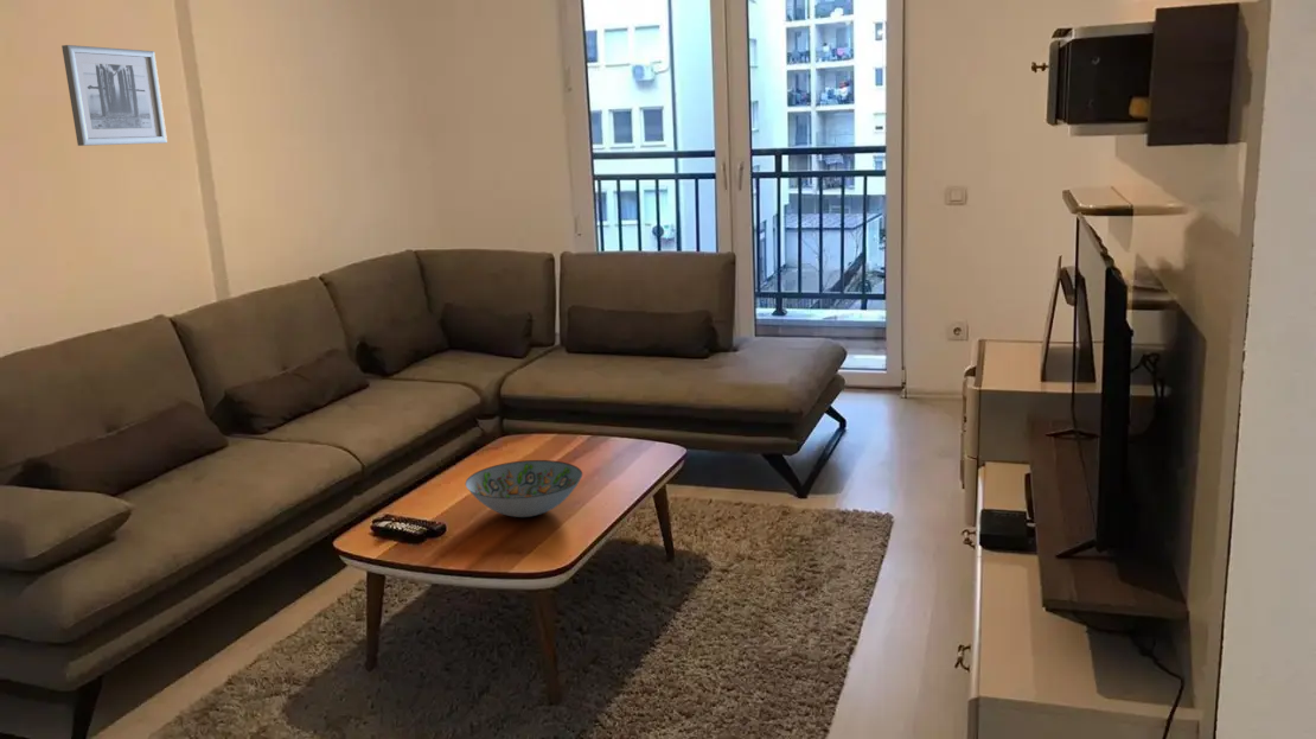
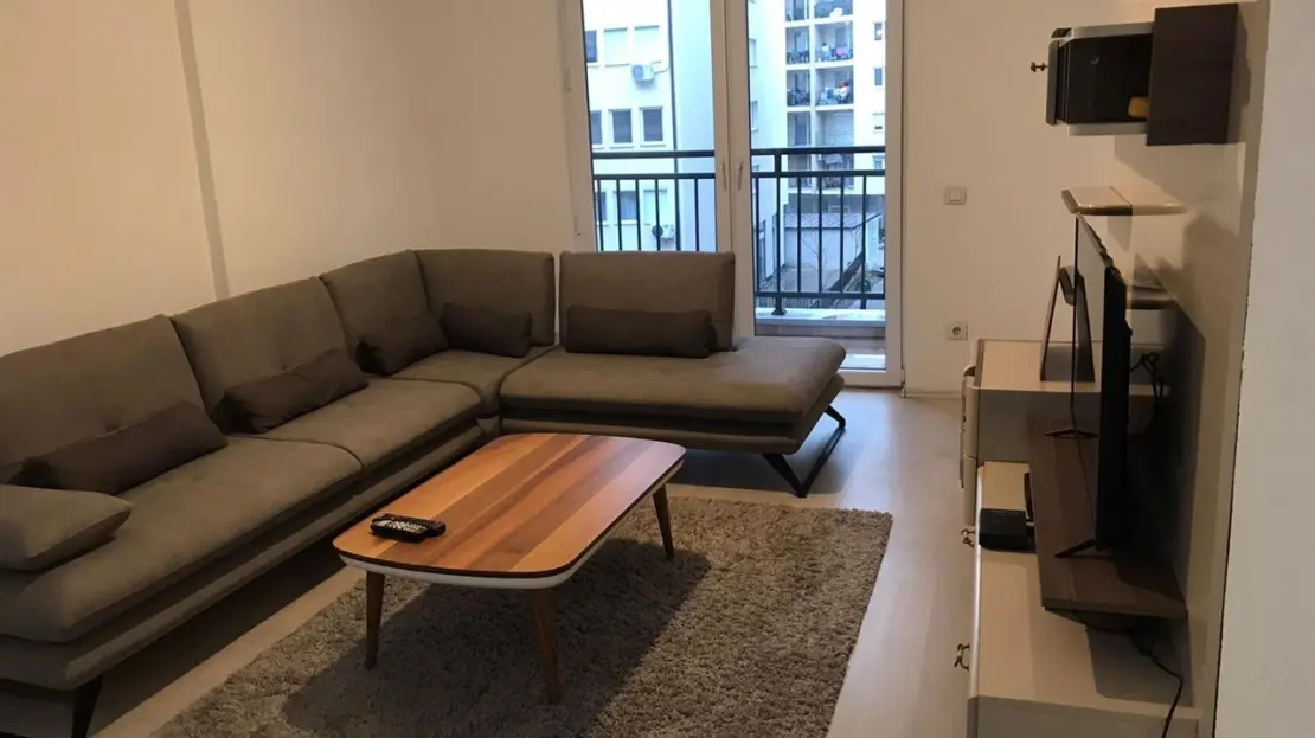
- wall art (117, 96)
- decorative bowl (525, 495)
